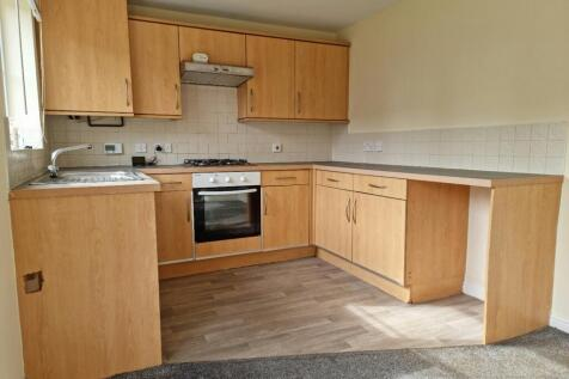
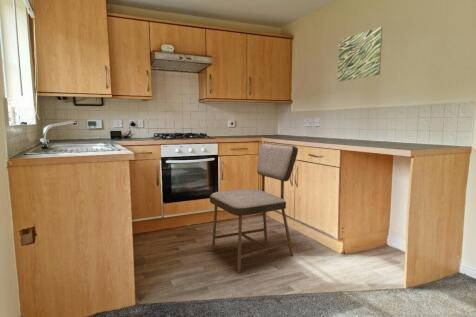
+ wall art (358, 56)
+ dining chair (252, 201)
